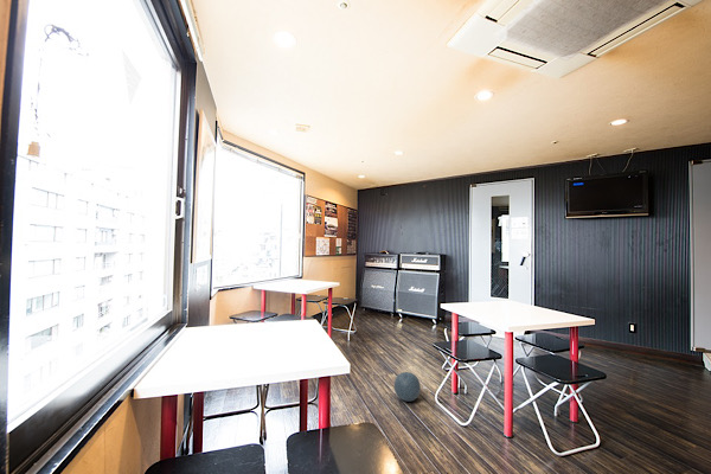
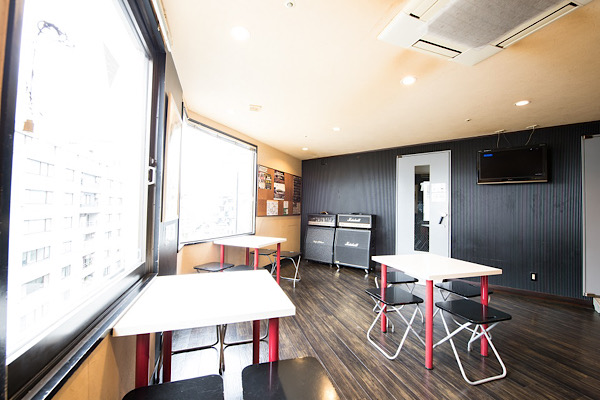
- ball (406, 386)
